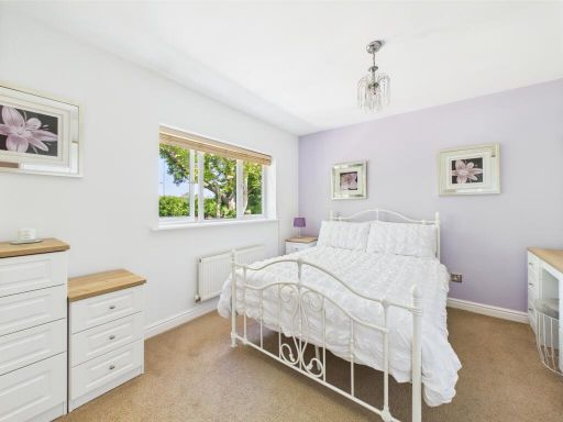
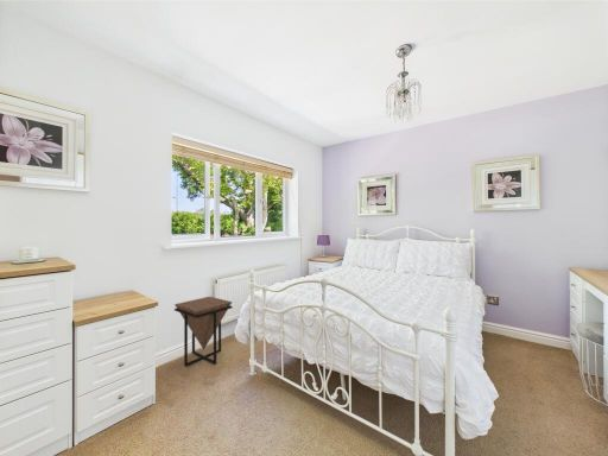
+ side table (203, 330)
